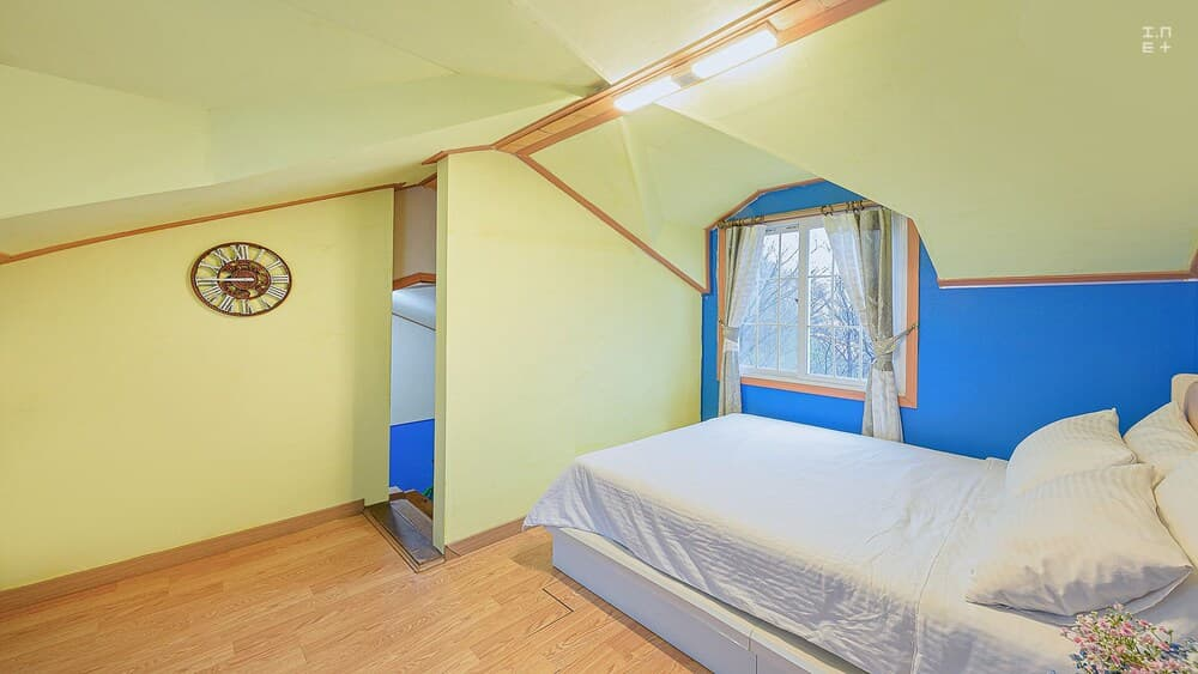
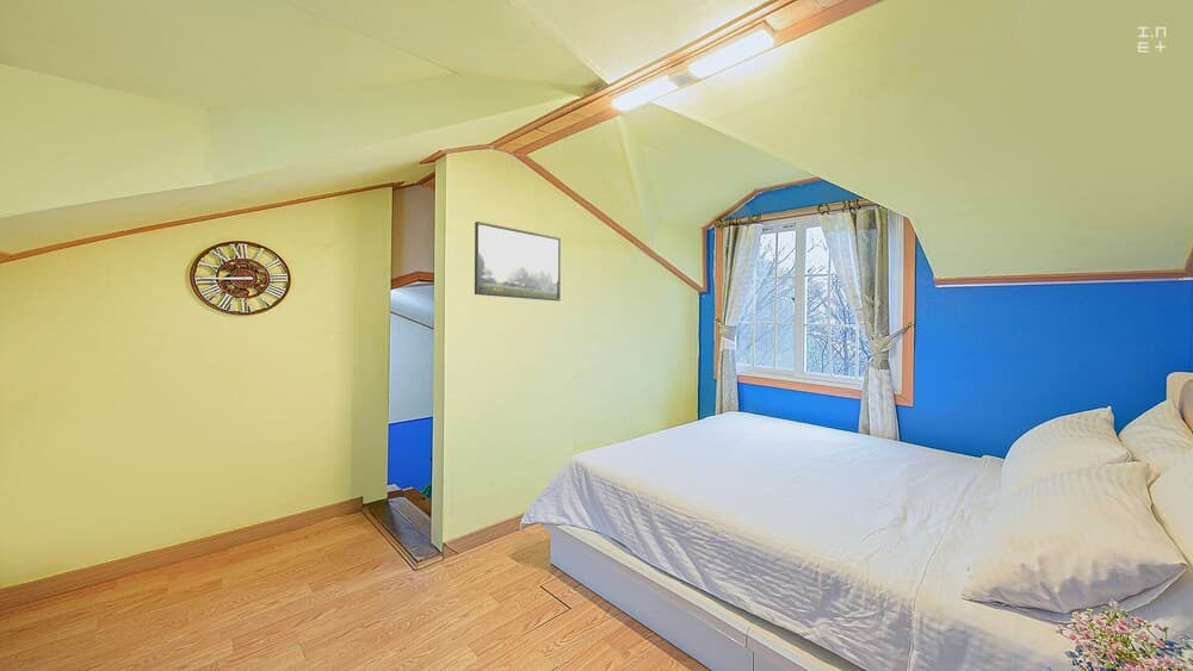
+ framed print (520, 263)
